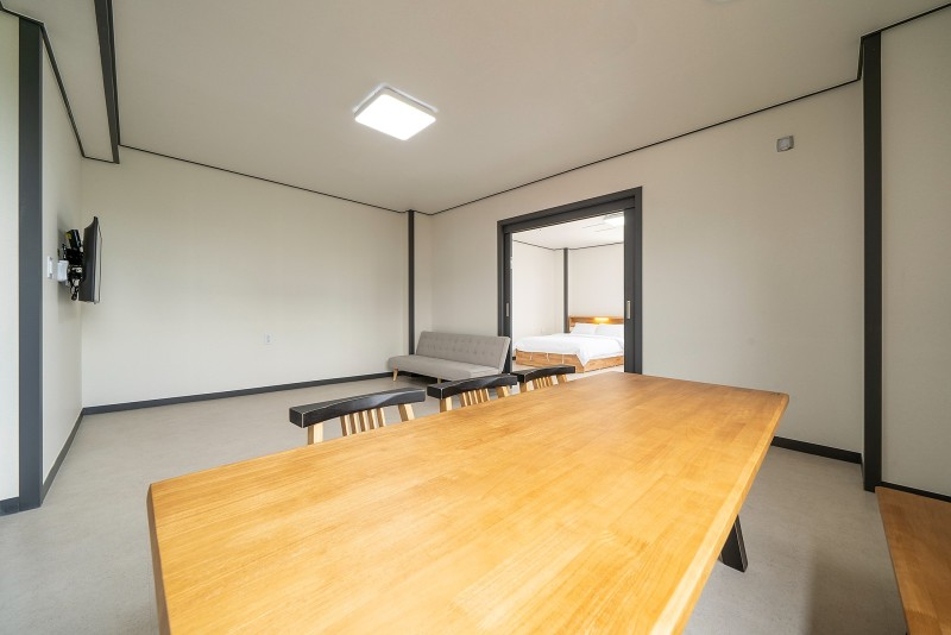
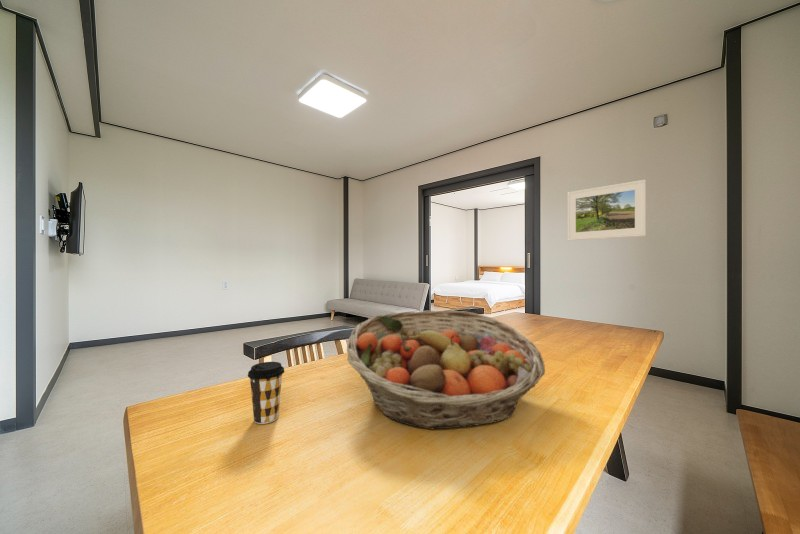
+ coffee cup (266, 392)
+ fruit basket (442, 359)
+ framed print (603, 212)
